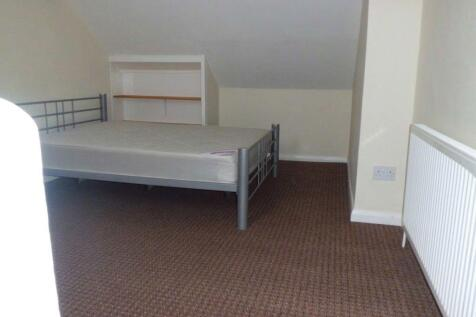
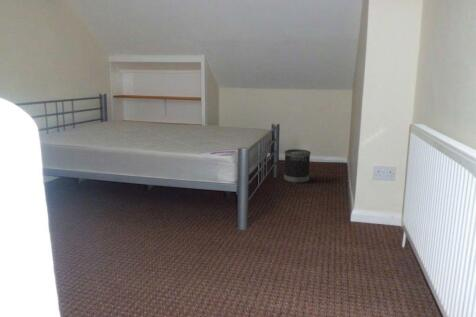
+ wastebasket (297, 166)
